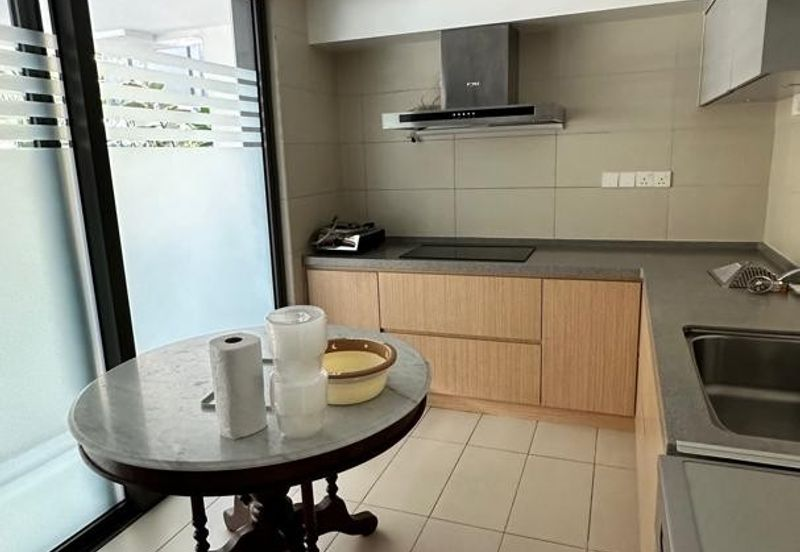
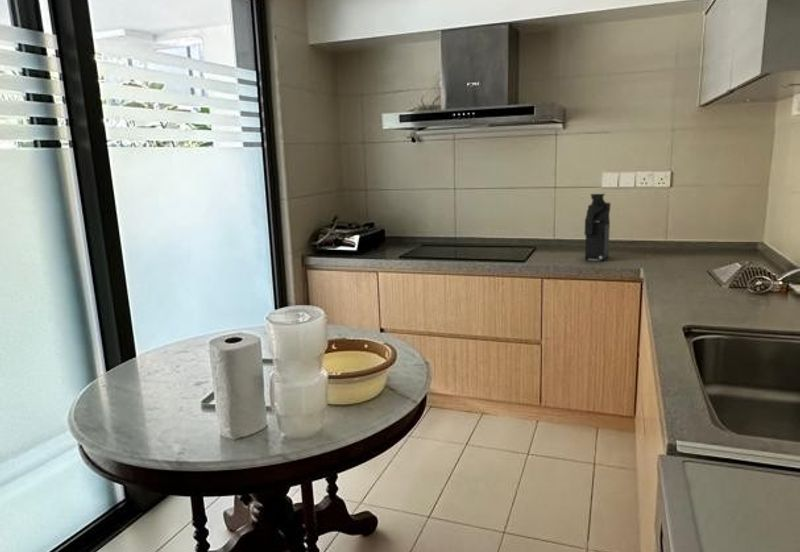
+ coffee maker (597, 226)
